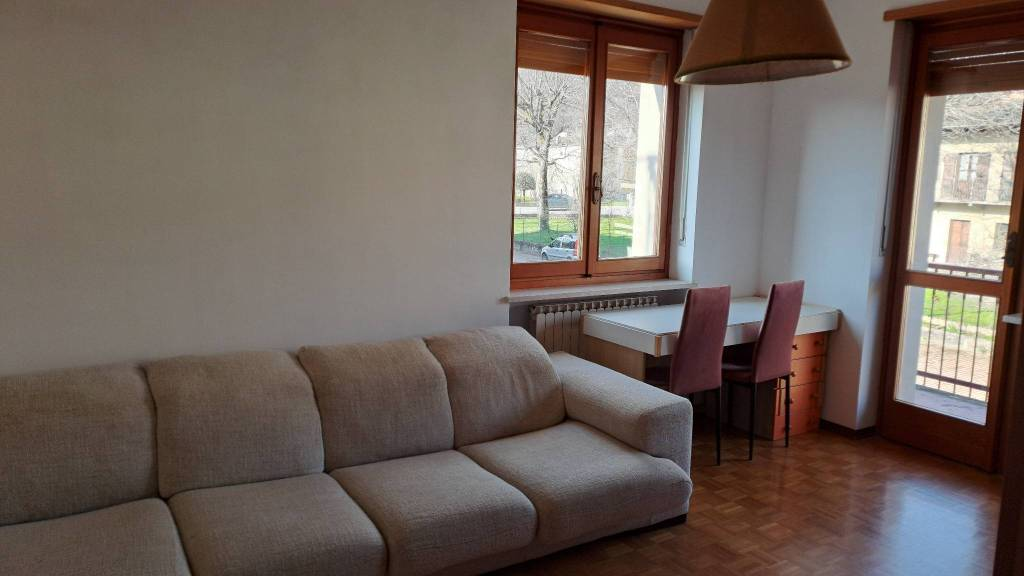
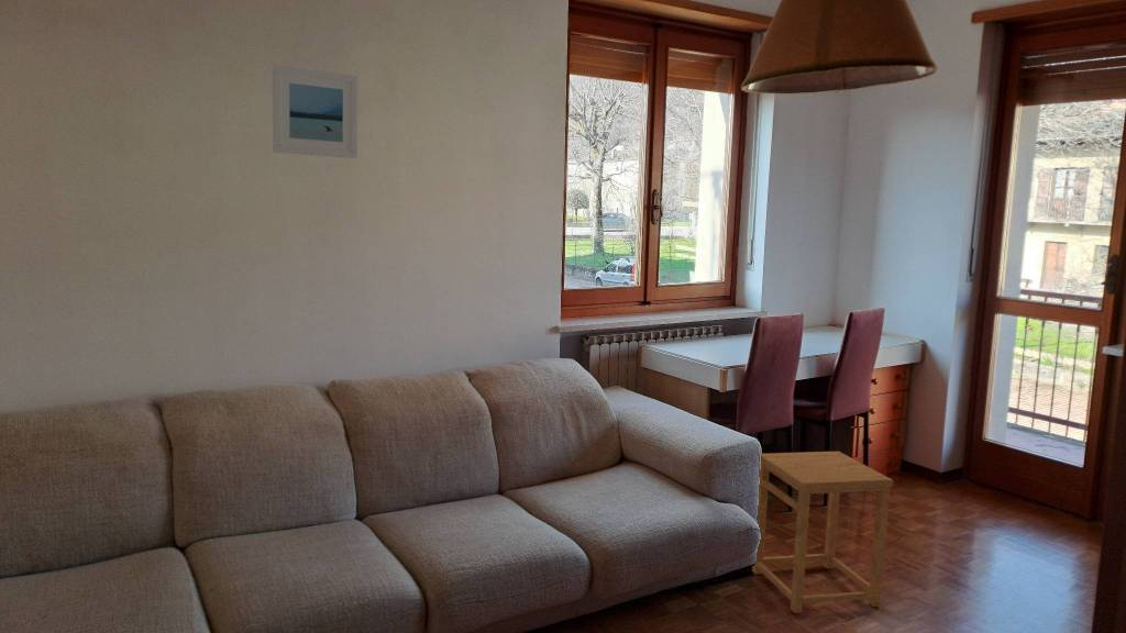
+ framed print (316, 113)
+ side table (826, 530)
